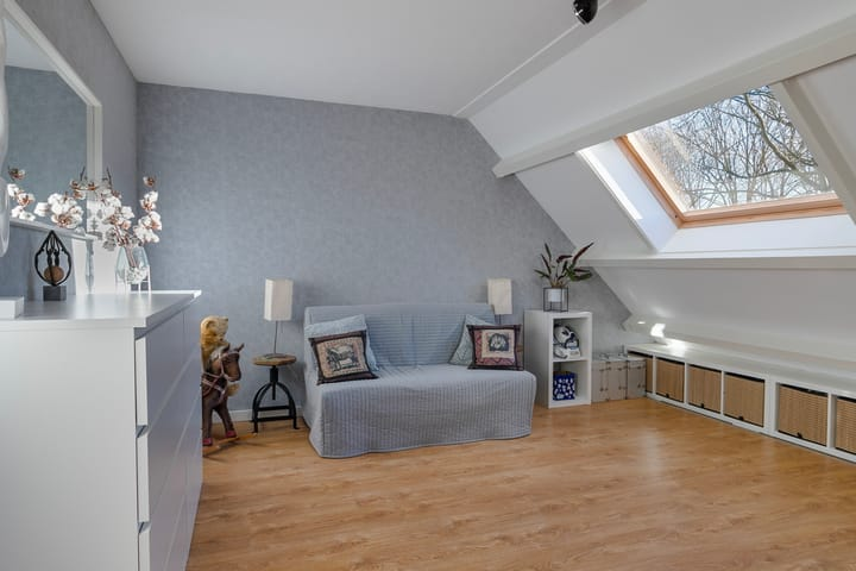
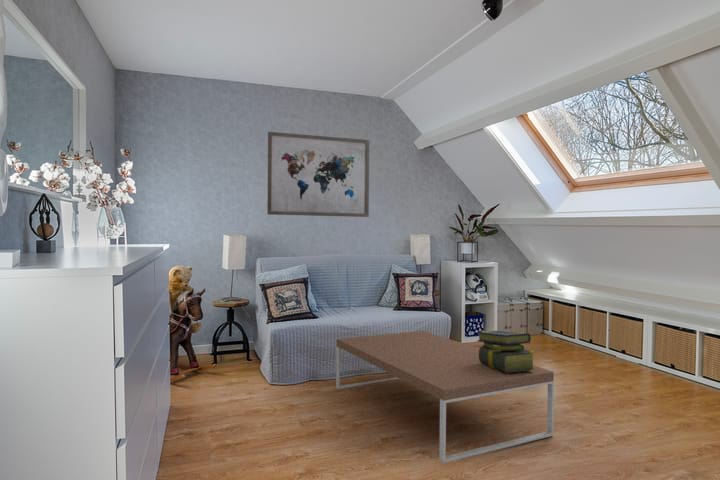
+ stack of books (503, 348)
+ wall art (320, 176)
+ coffee table (430, 380)
